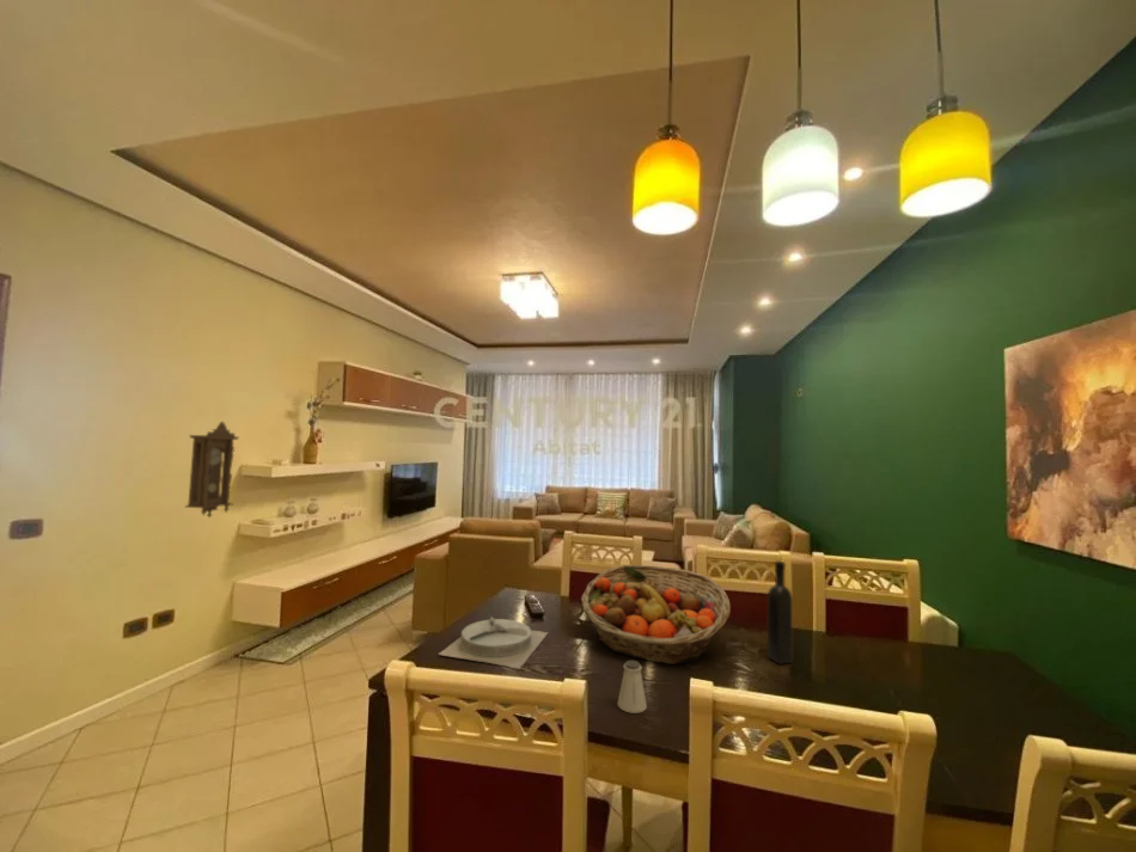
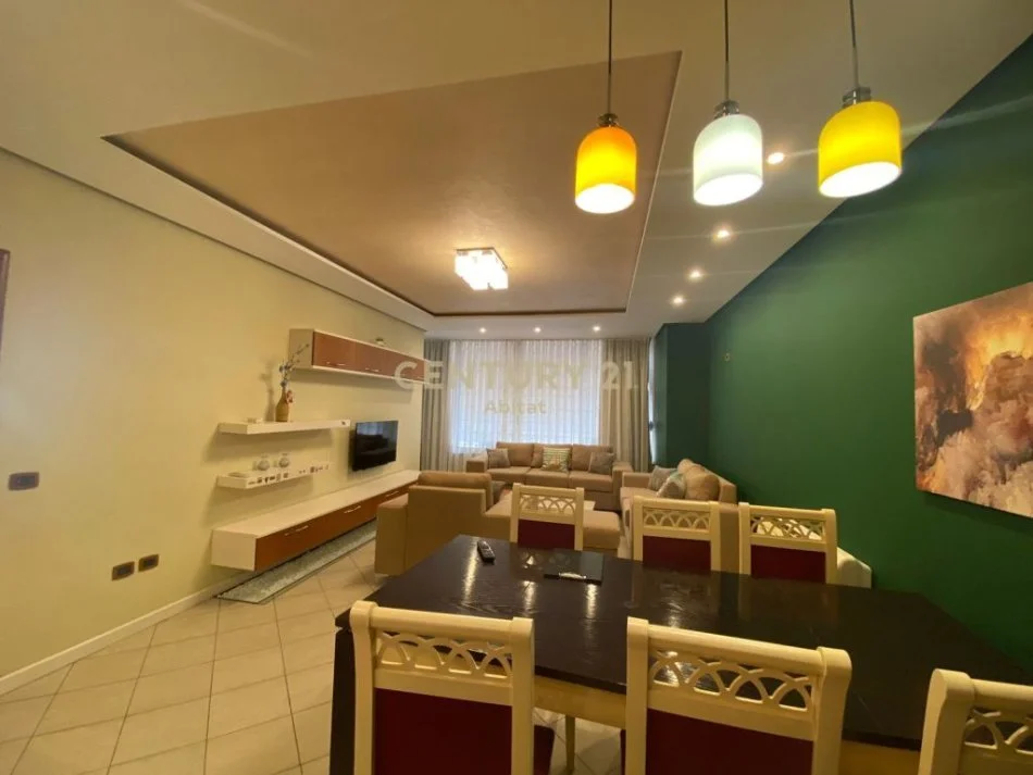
- plate (496, 633)
- pendulum clock (212, 468)
- saltshaker (631, 684)
- fruit basket (652, 609)
- wine bottle (780, 611)
